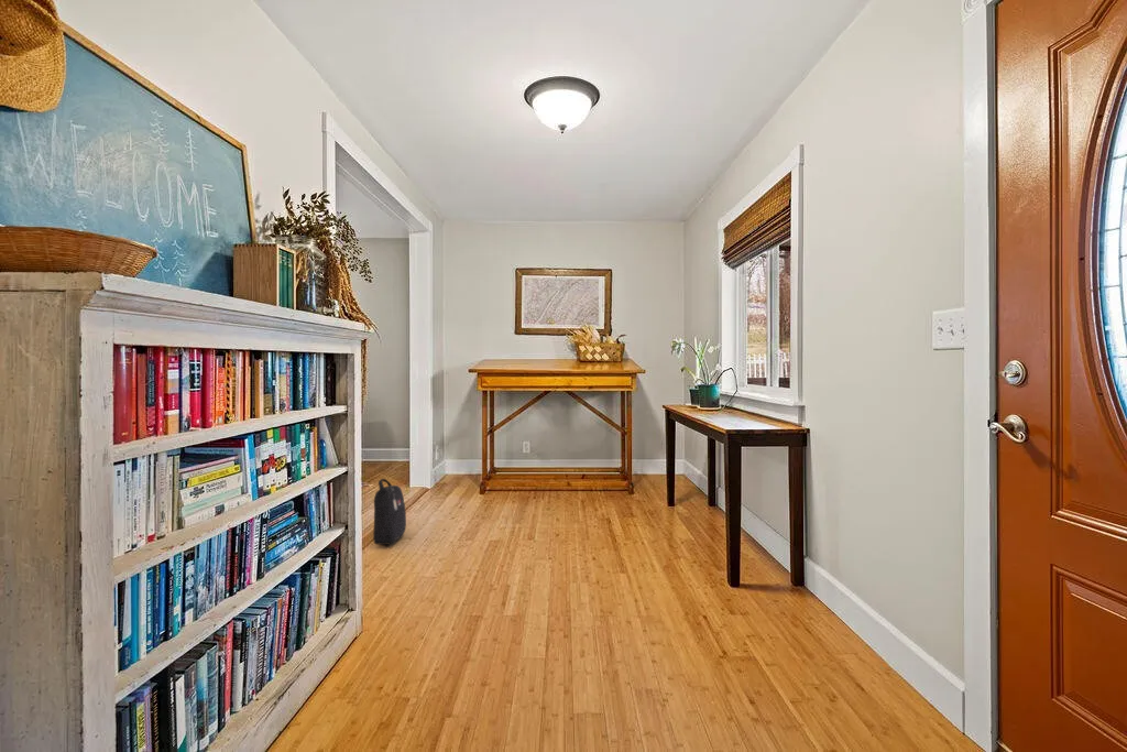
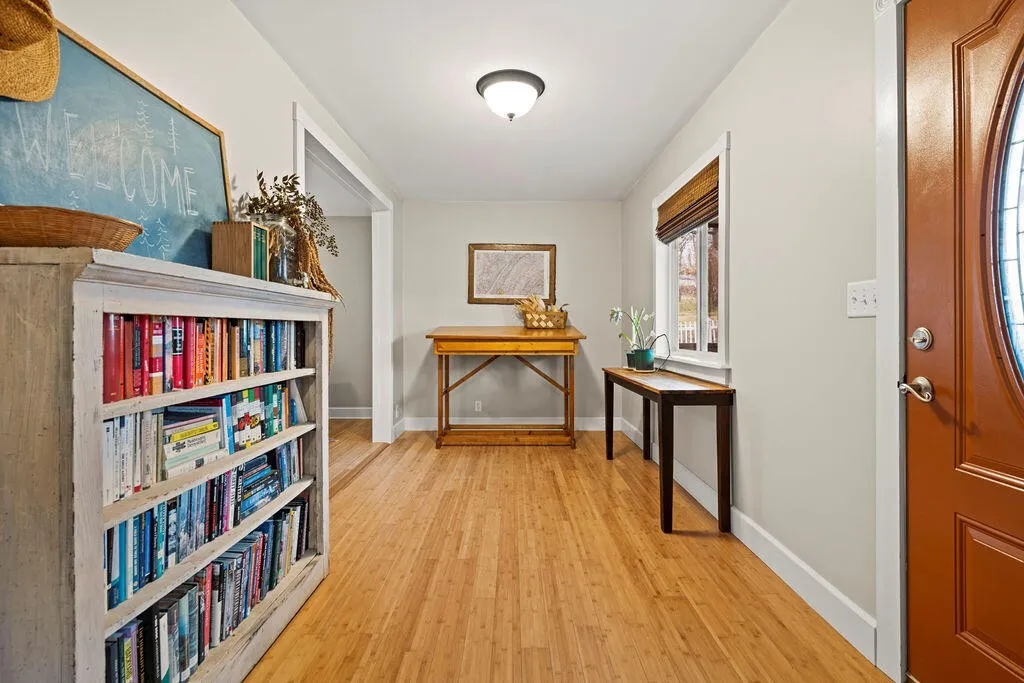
- backpack (390, 509)
